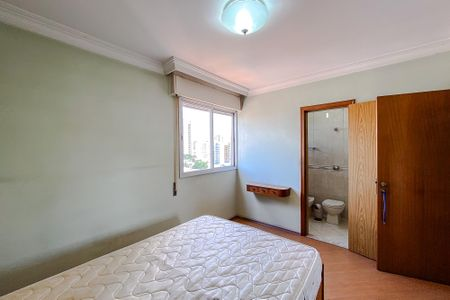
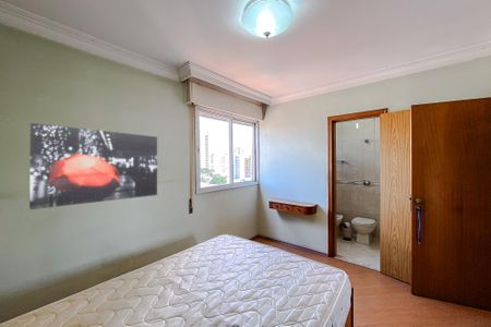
+ wall art (105, 166)
